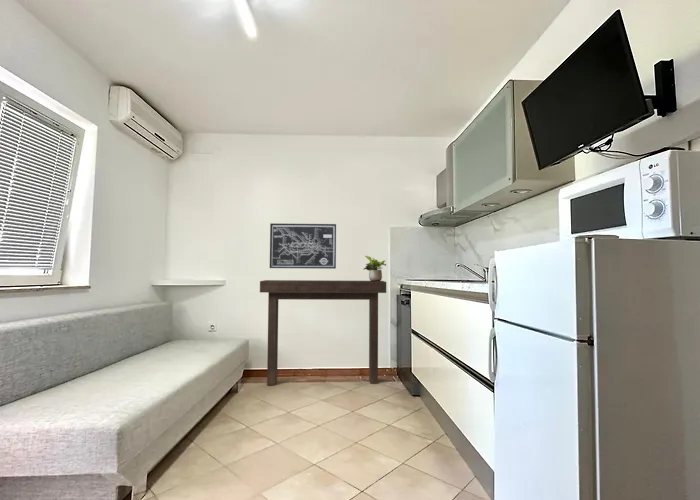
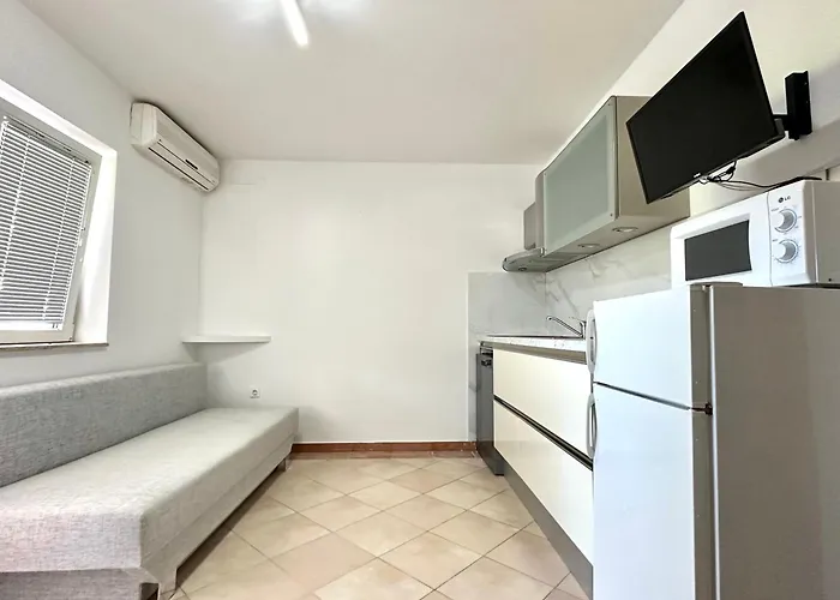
- wall art (303, 246)
- potted plant (374, 268)
- console table (323, 299)
